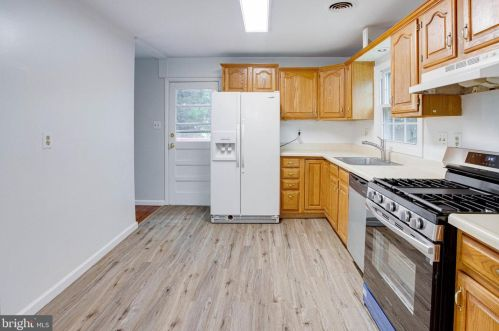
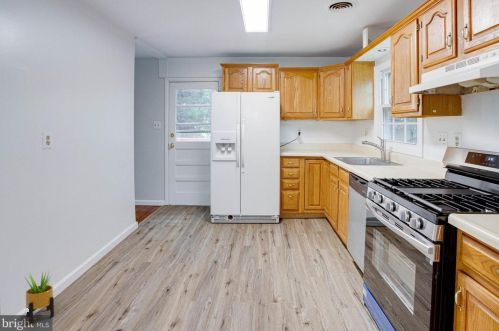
+ potted plant (39, 293)
